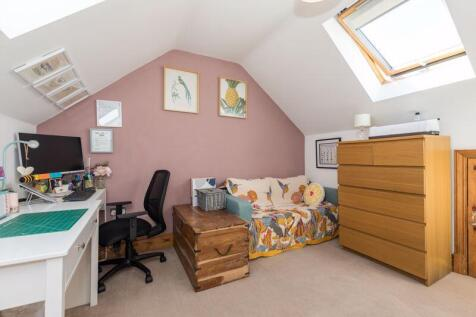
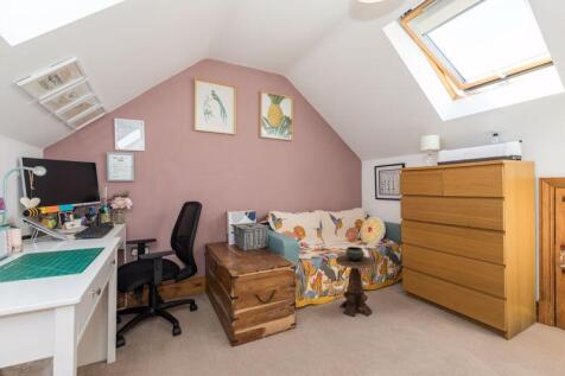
+ side table (355, 279)
